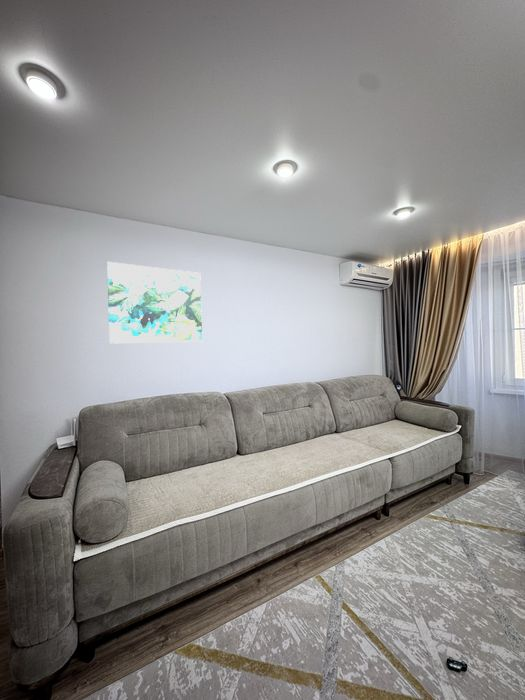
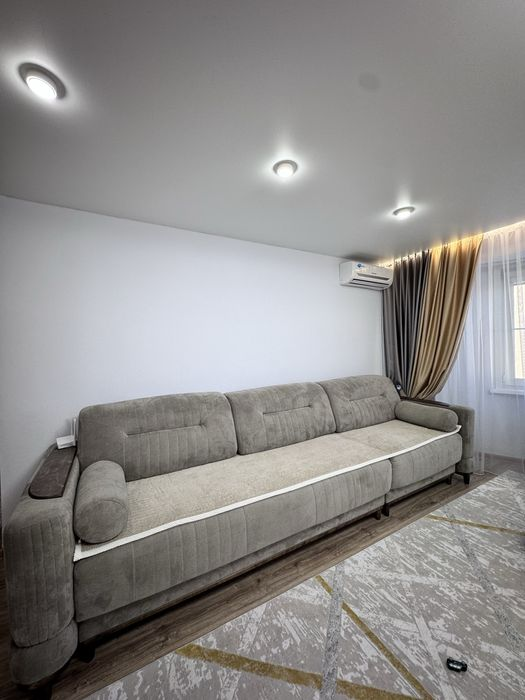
- wall art (158, 305)
